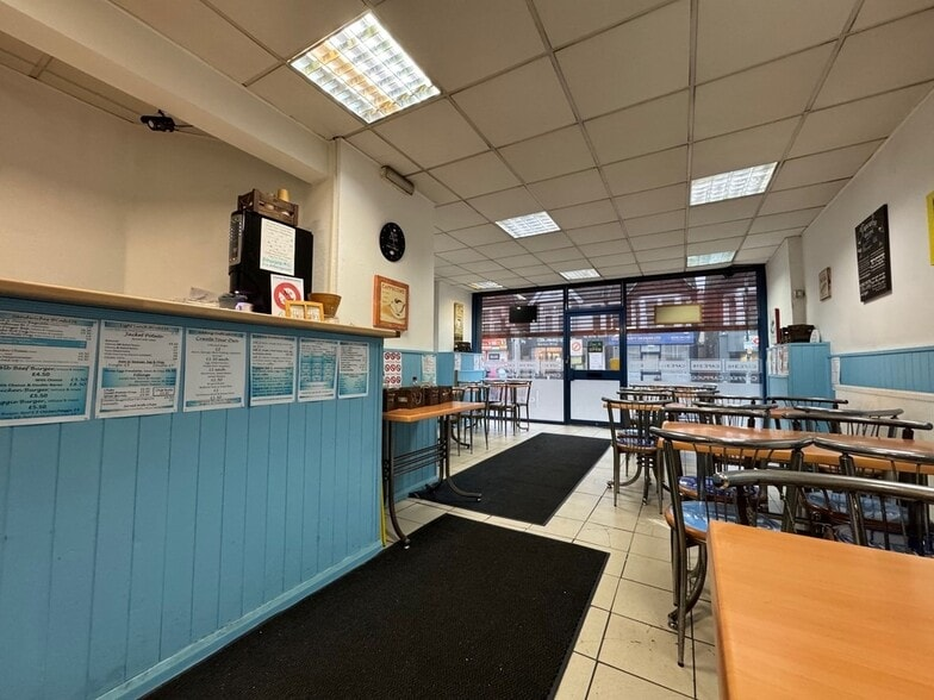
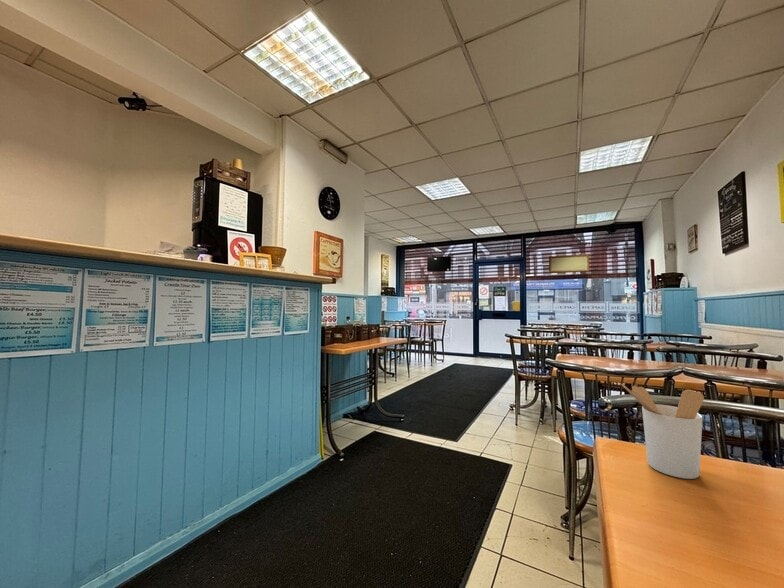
+ utensil holder (659, 425)
